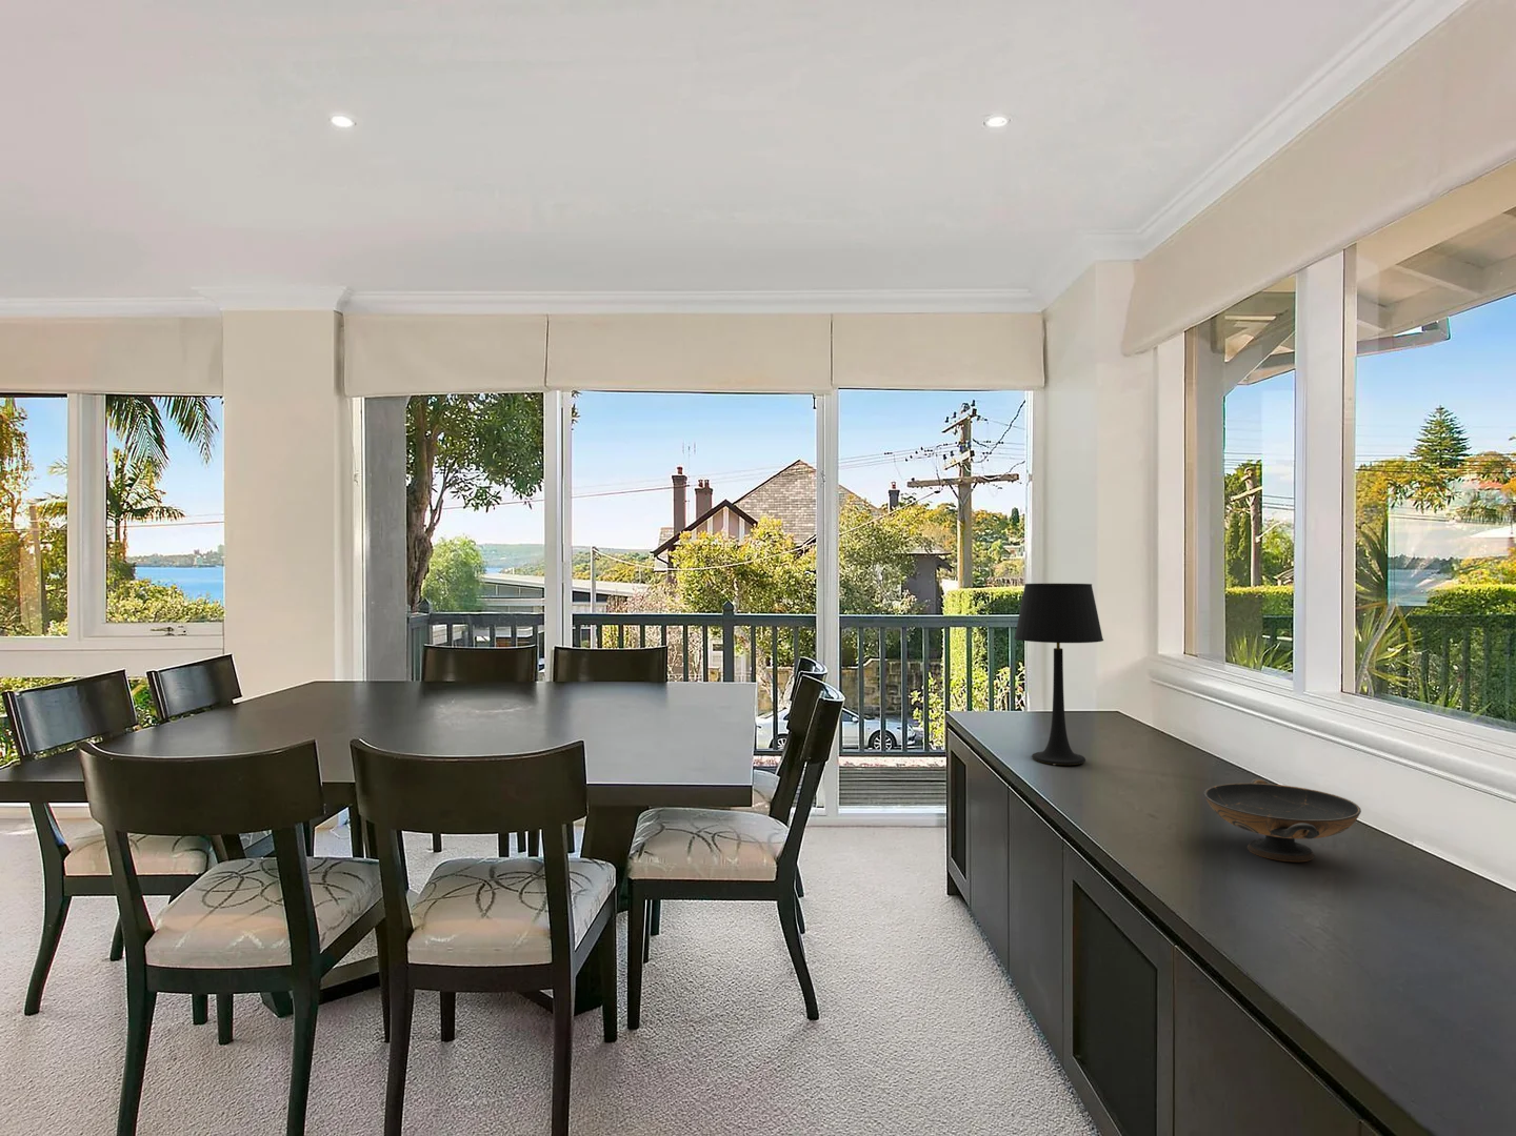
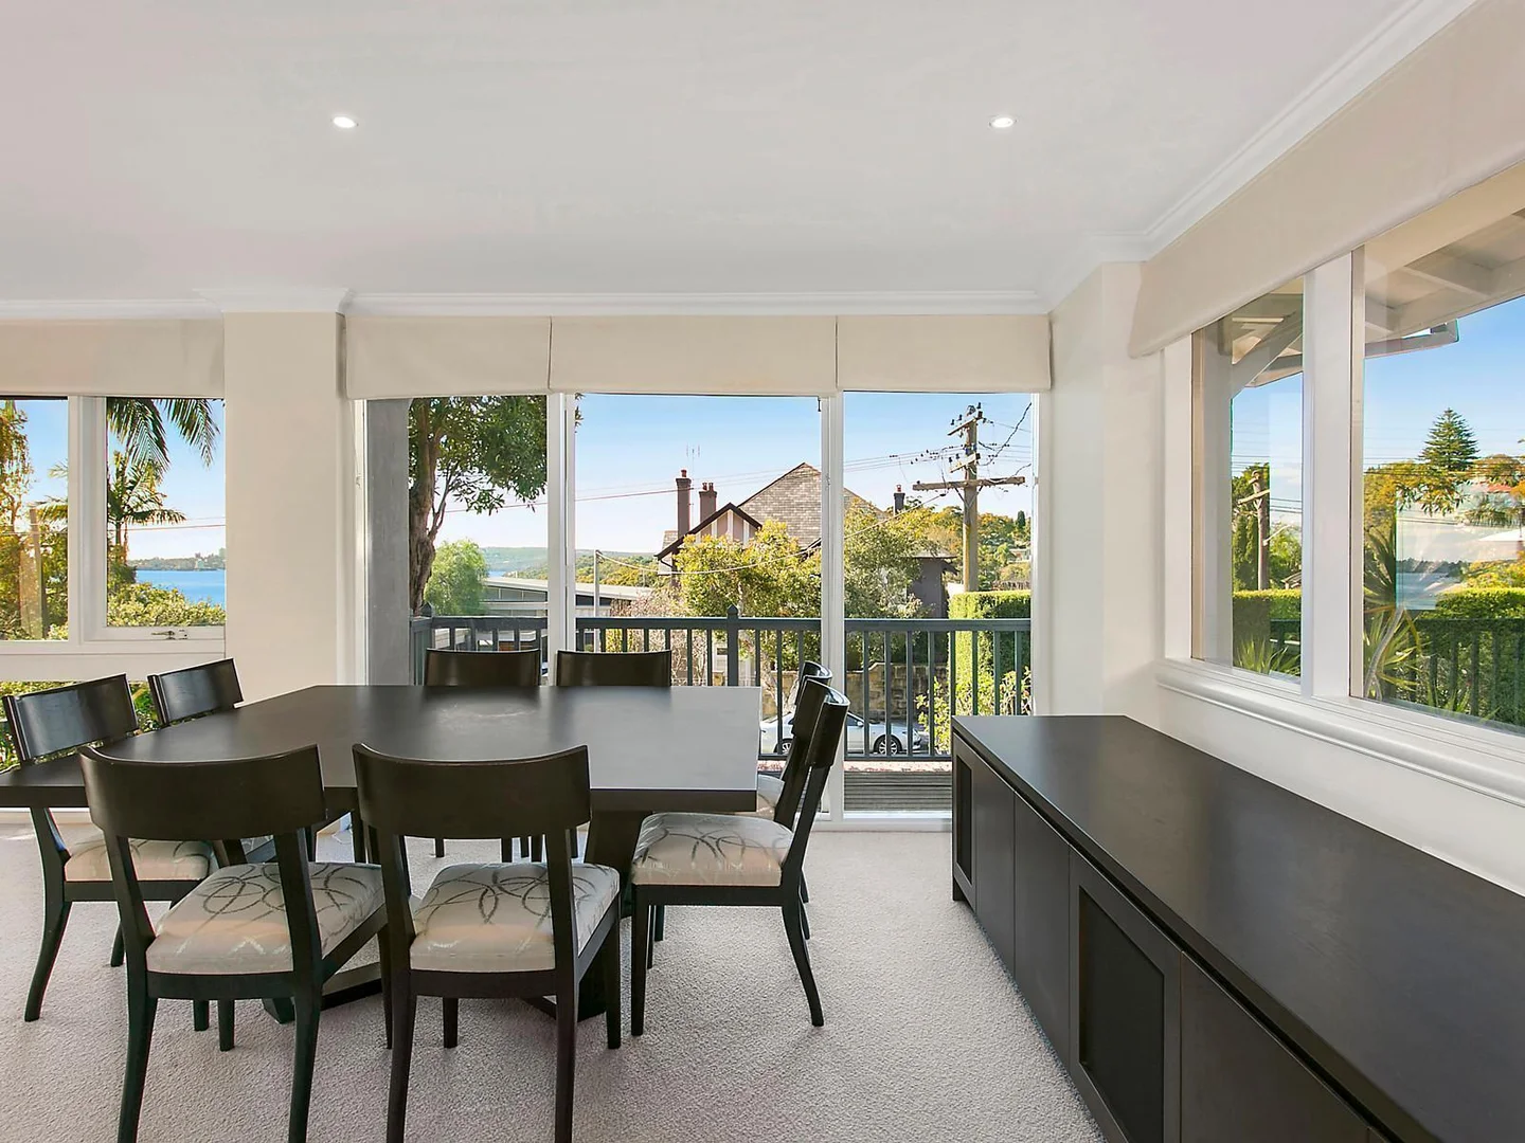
- decorative bowl (1280, 825)
- table lamp (1058, 671)
